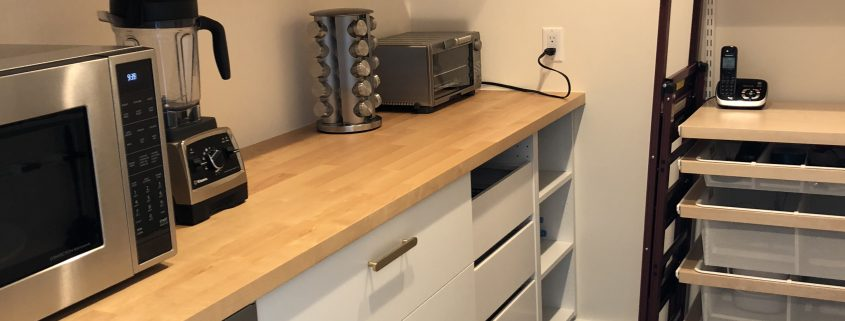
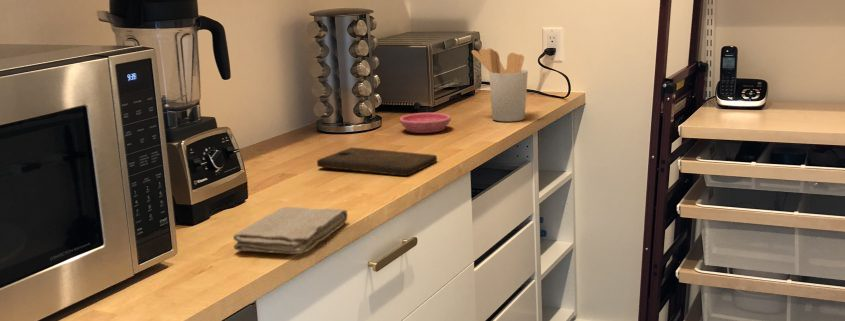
+ cutting board (377, 160)
+ washcloth (291, 227)
+ utensil holder (500, 82)
+ saucer (425, 123)
